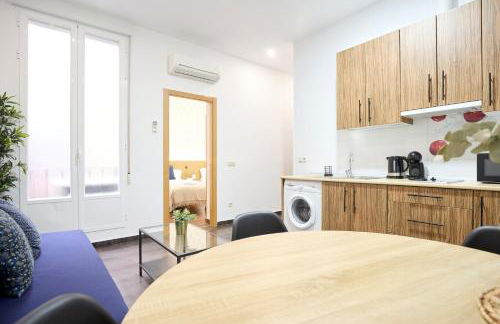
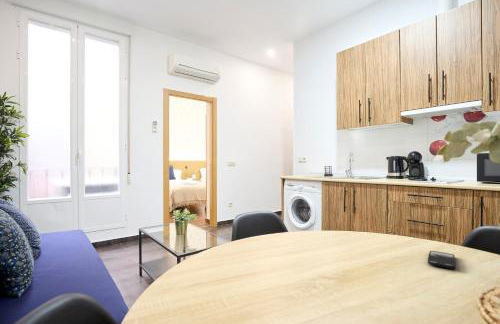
+ smartphone (441, 258)
